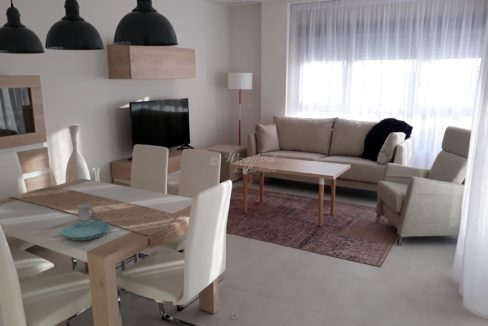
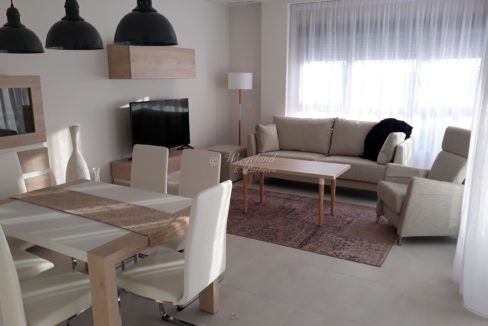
- cup (86, 212)
- saucer (86, 231)
